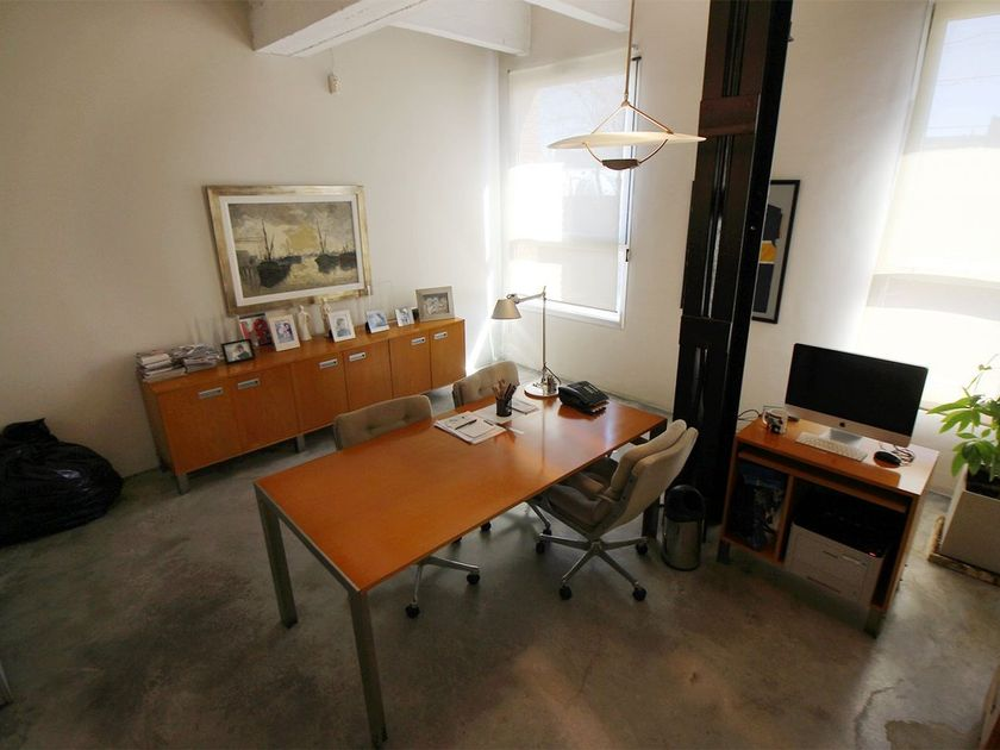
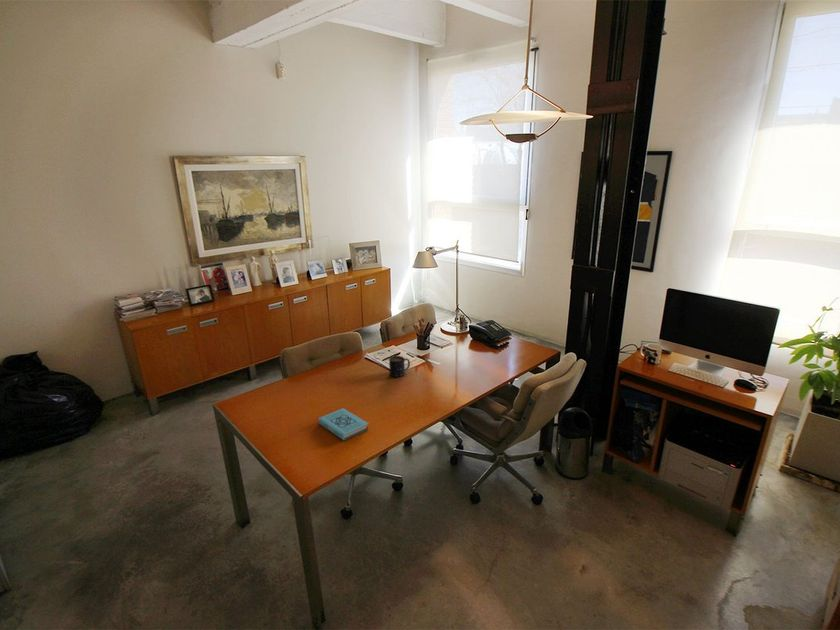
+ mug (400, 365)
+ book (343, 423)
